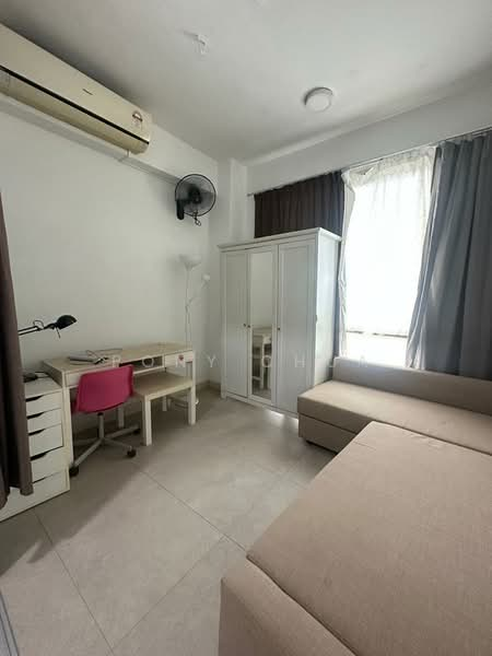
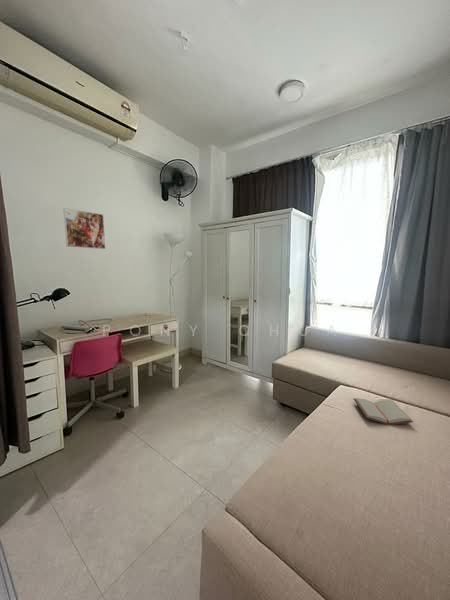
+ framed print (85, 229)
+ paperback book (380, 410)
